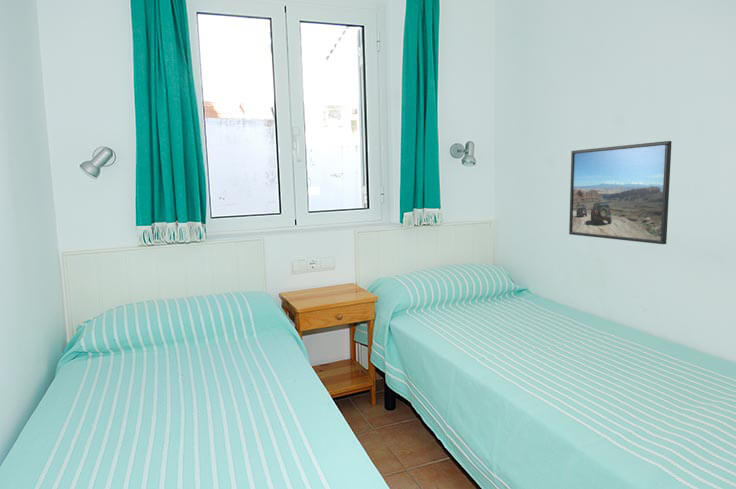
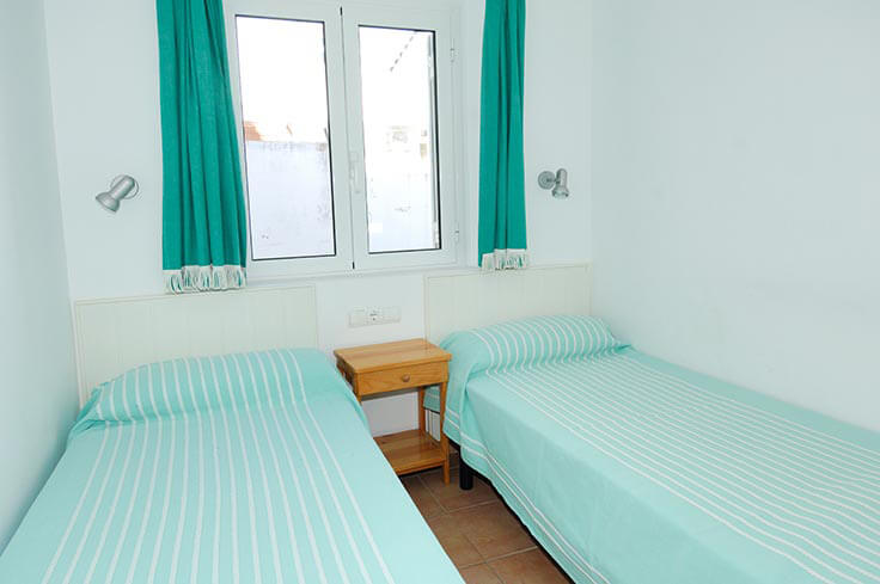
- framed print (614, 193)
